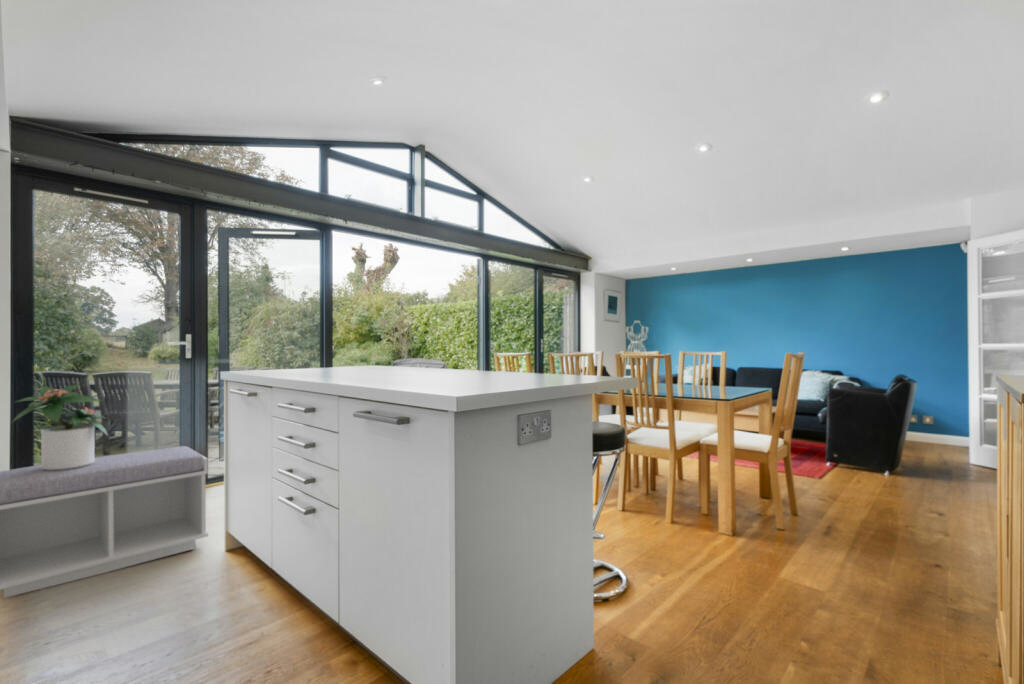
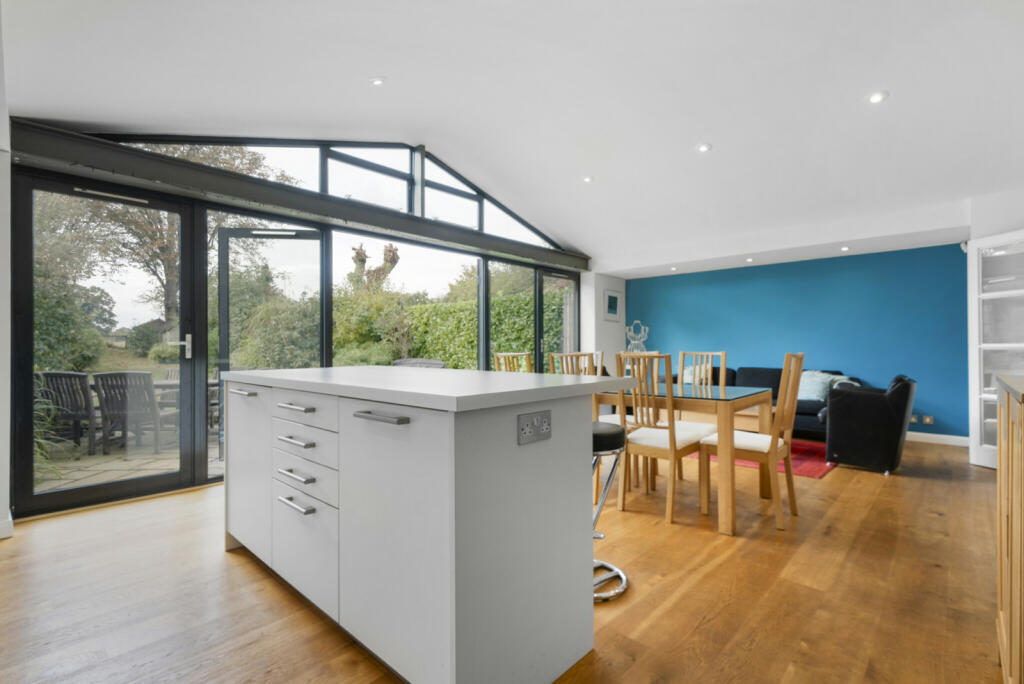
- potted plant (62, 426)
- bench (105, 510)
